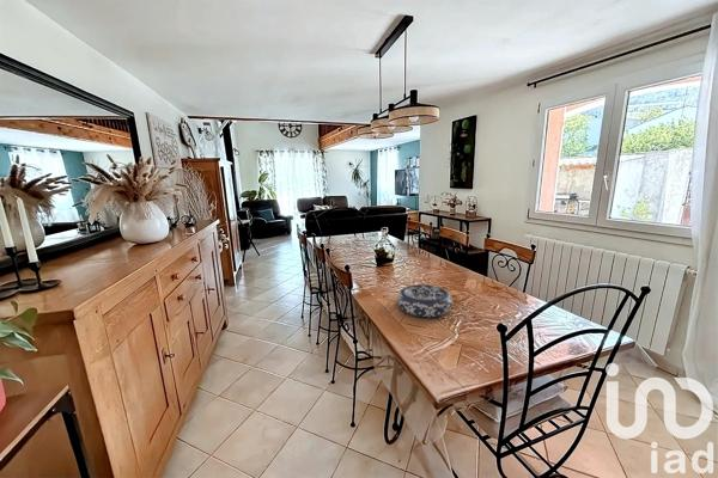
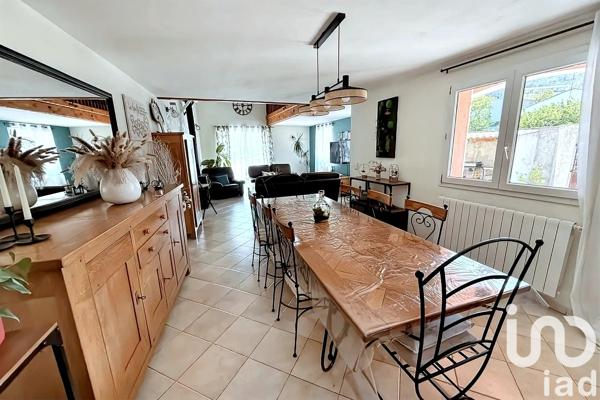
- decorative bowl (424, 300)
